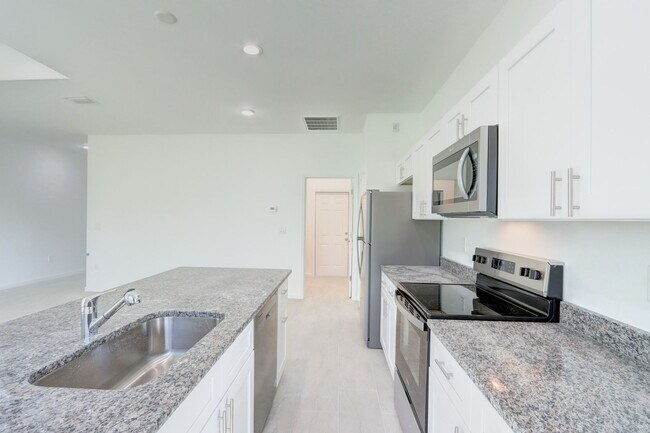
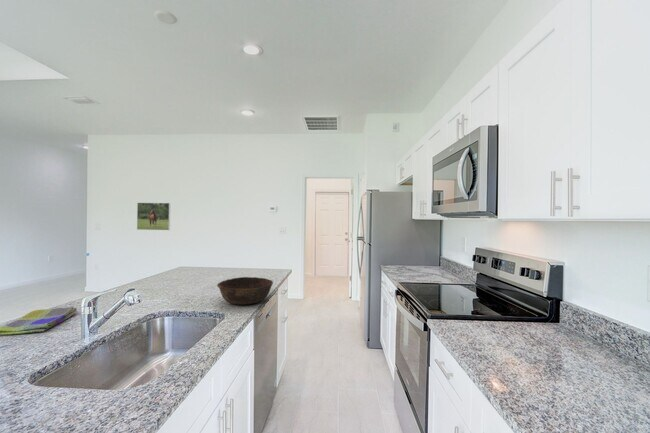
+ dish towel (38, 319)
+ bowl (245, 291)
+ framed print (153, 216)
